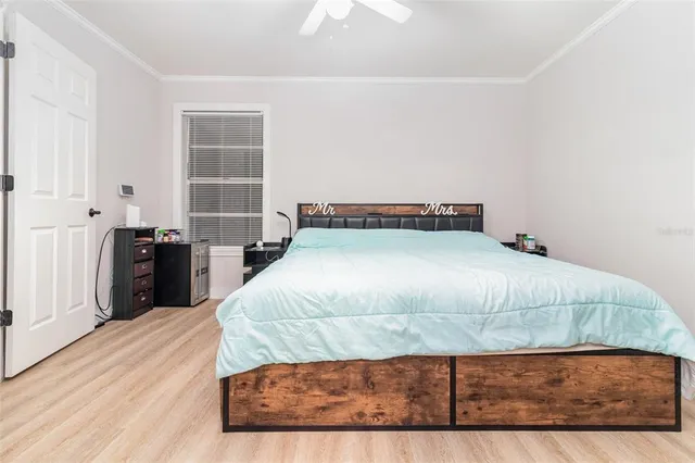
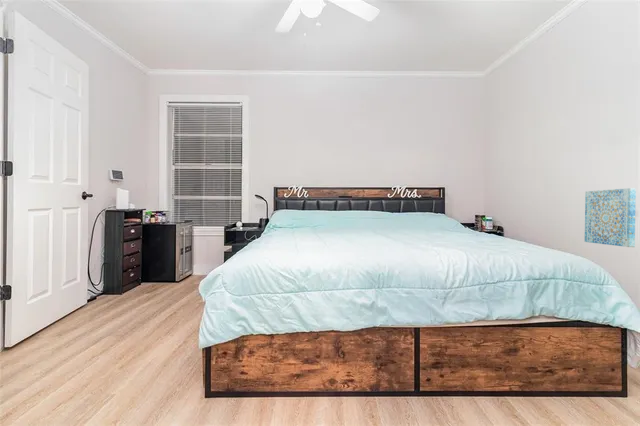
+ wall art (608, 217)
